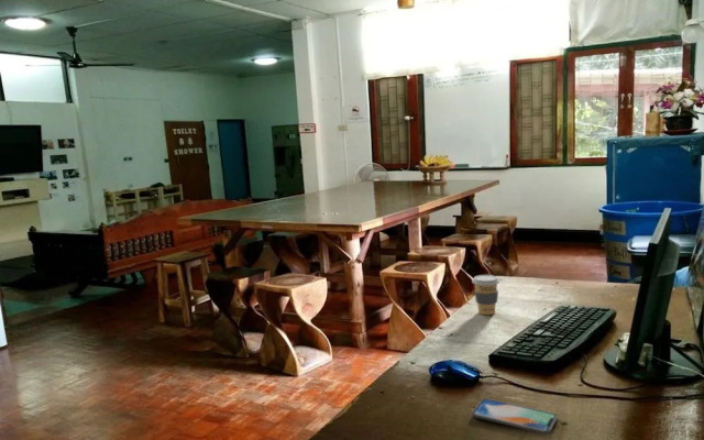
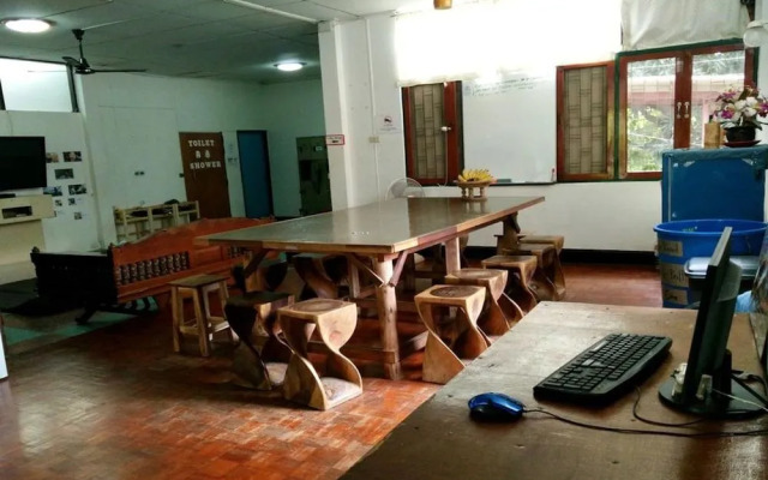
- smartphone (514, 415)
- coffee cup (486, 295)
